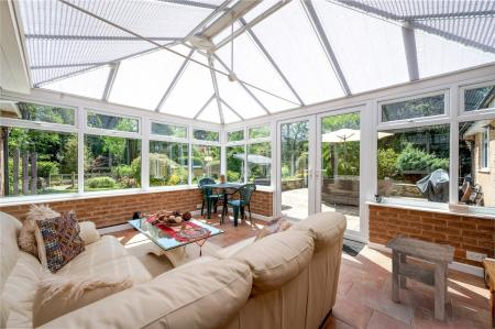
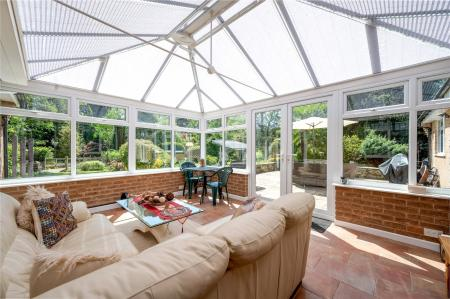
- side table (419, 273)
